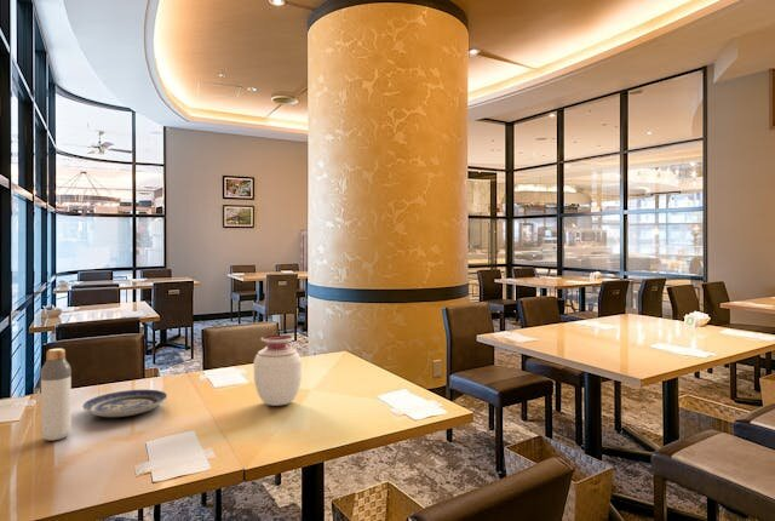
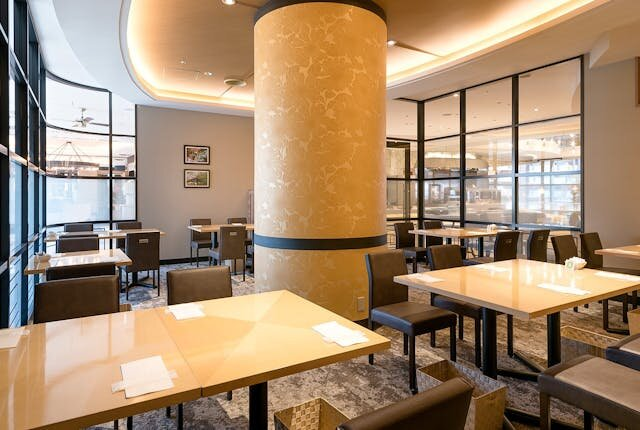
- bottle (56, 393)
- plate (126, 405)
- vase (277, 370)
